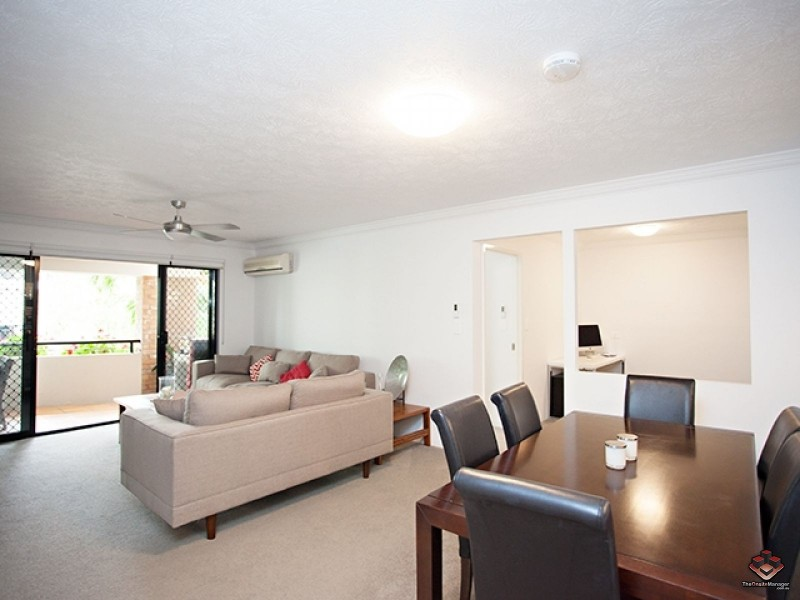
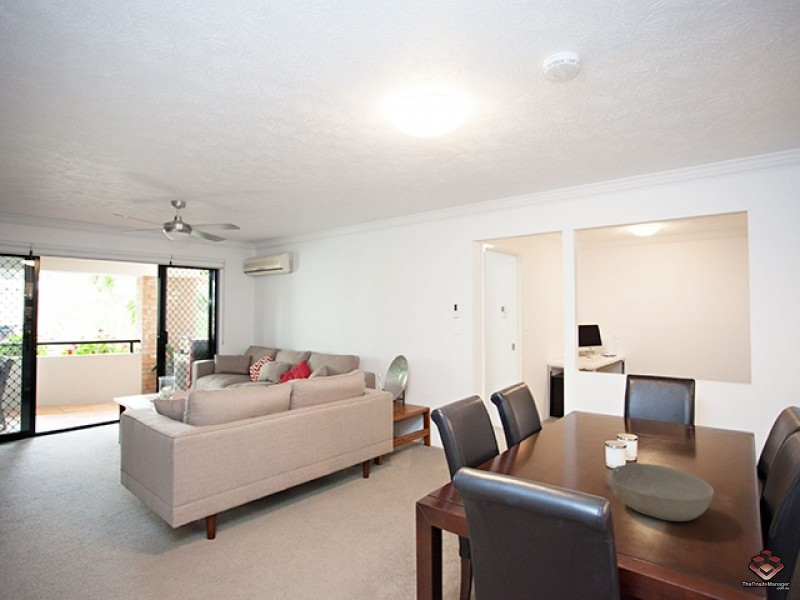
+ bowl (660, 494)
